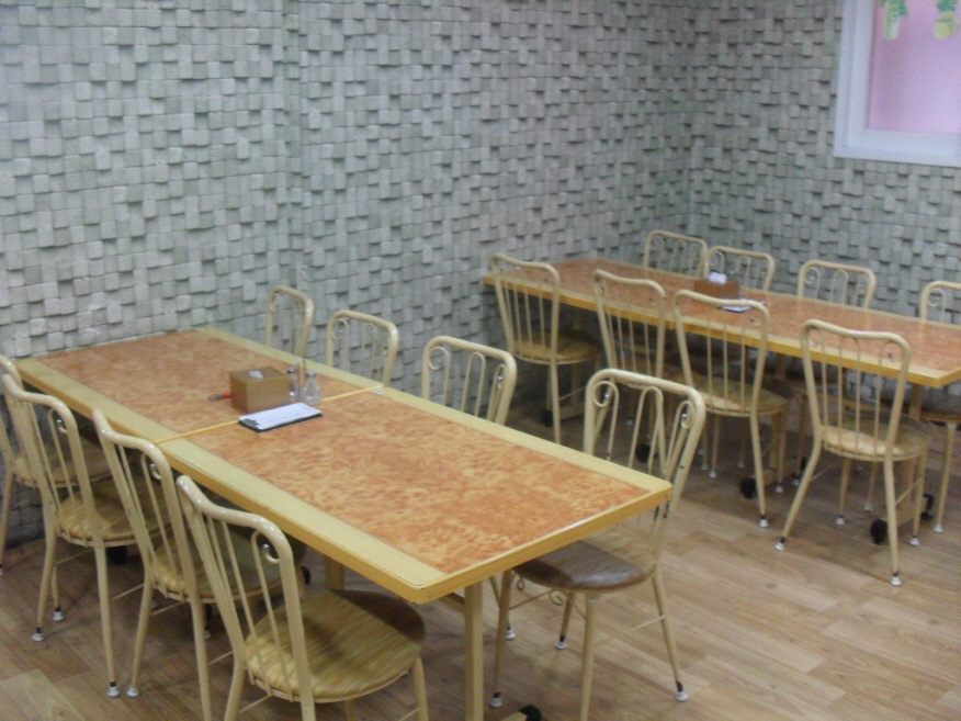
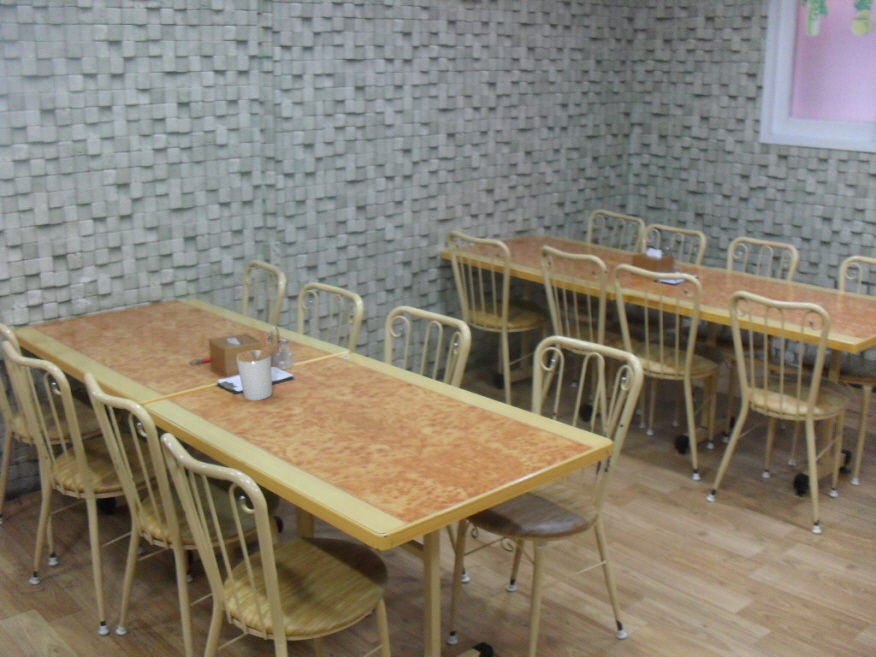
+ utensil holder (261, 367)
